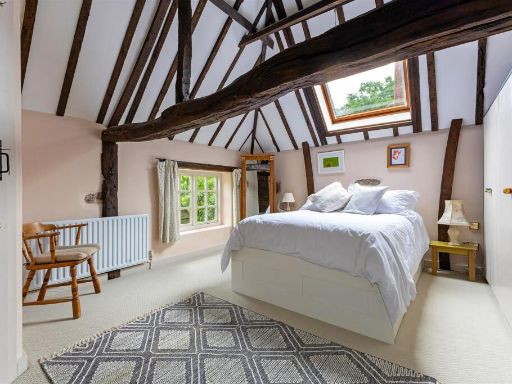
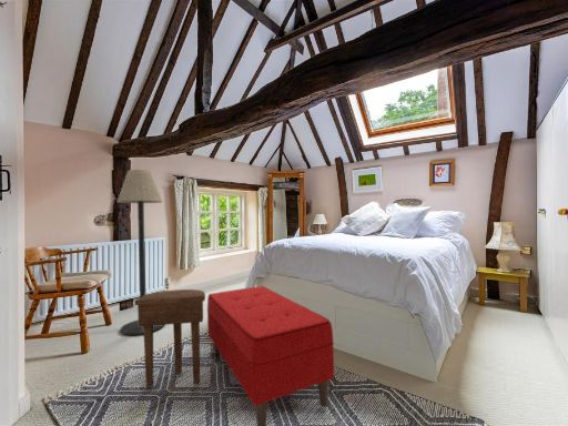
+ side table (174, 338)
+ bench (260, 339)
+ floor lamp (141, 248)
